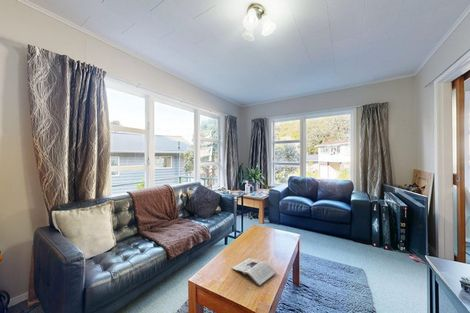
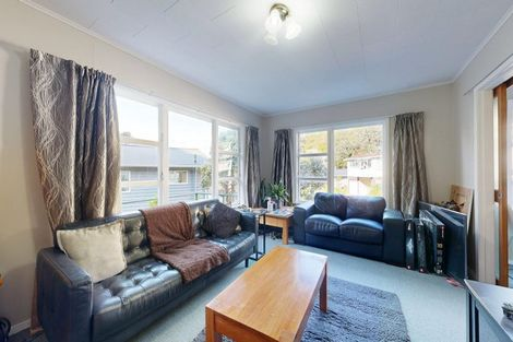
- magazine (253, 268)
